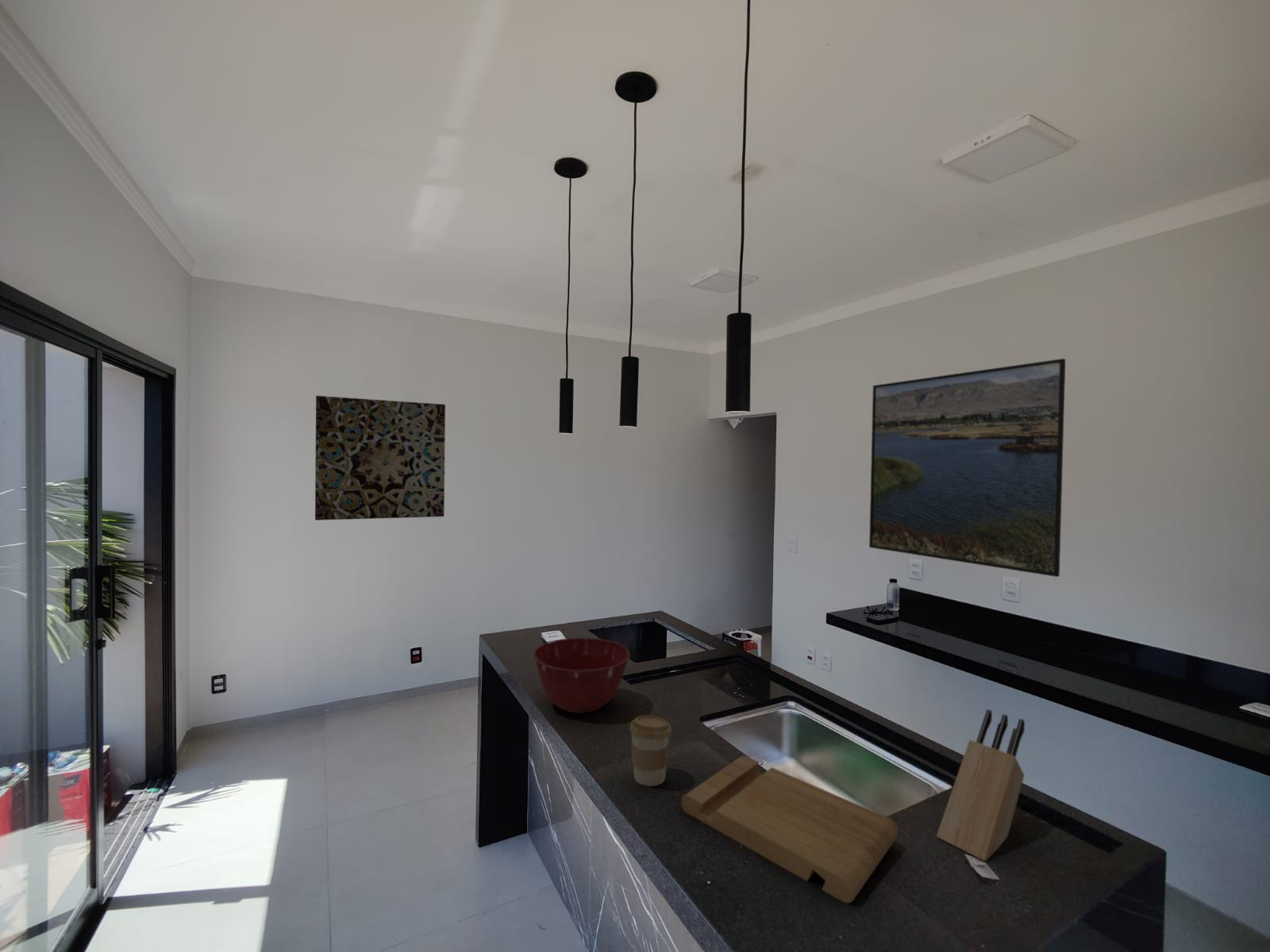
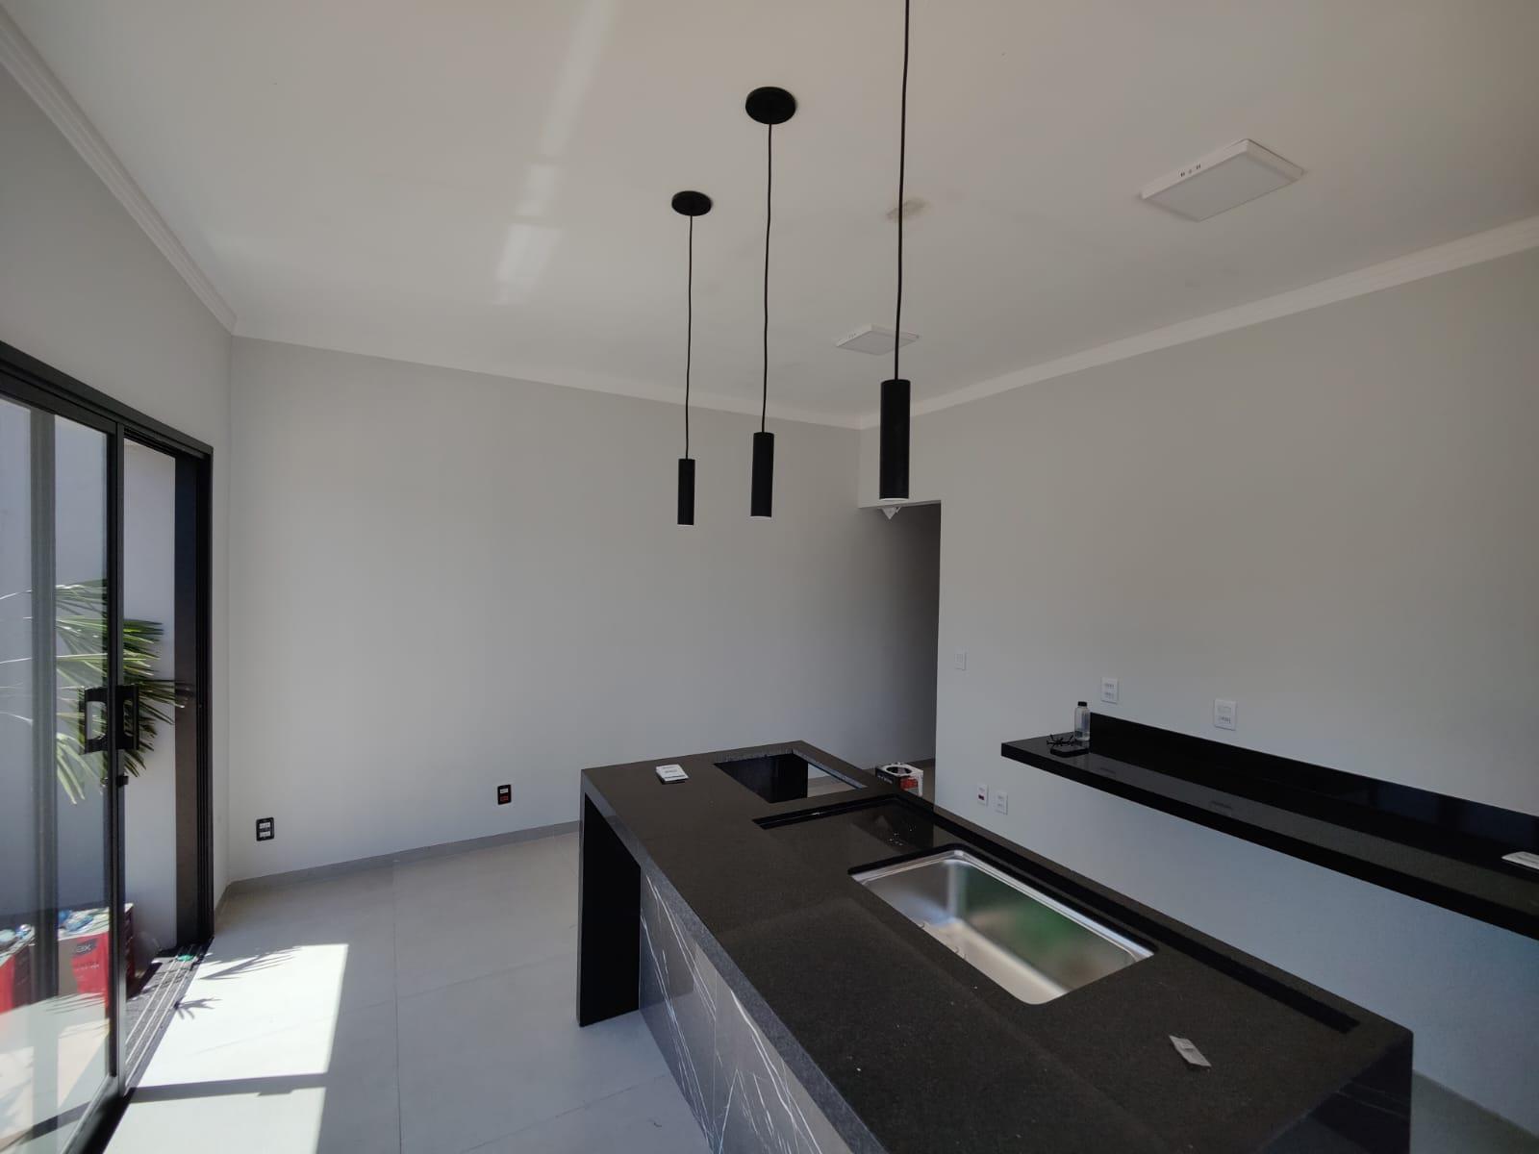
- mixing bowl (581, 678)
- cutting board (785, 816)
- knife block (986, 776)
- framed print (952, 467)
- coffee cup (650, 748)
- wall art (383, 459)
